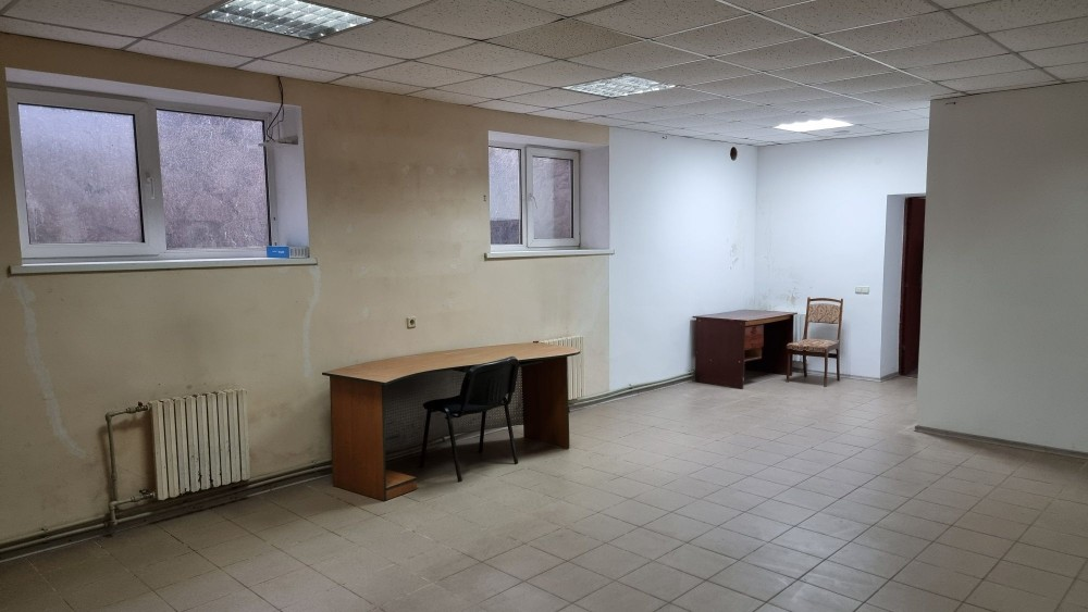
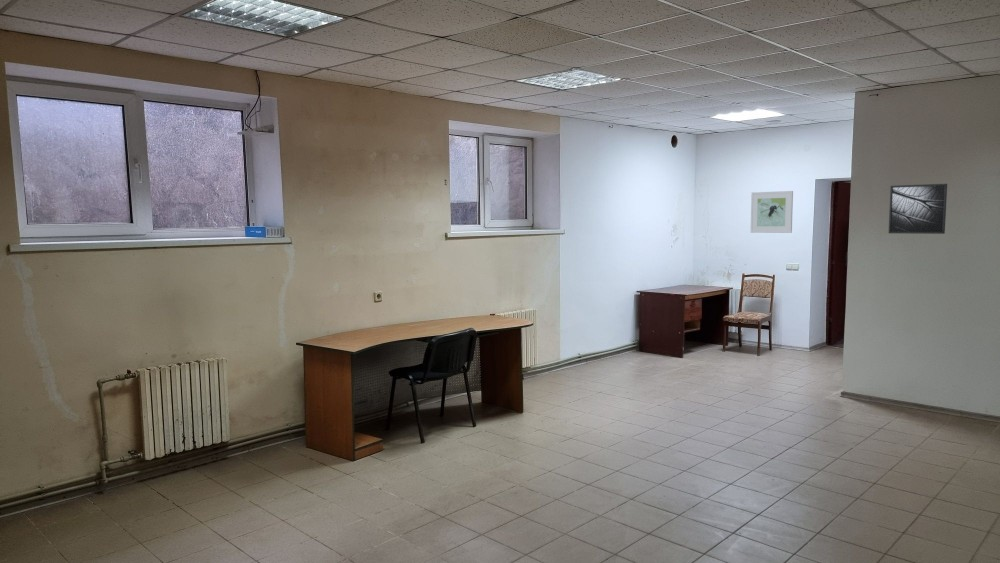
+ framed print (771, 212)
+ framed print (917, 209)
